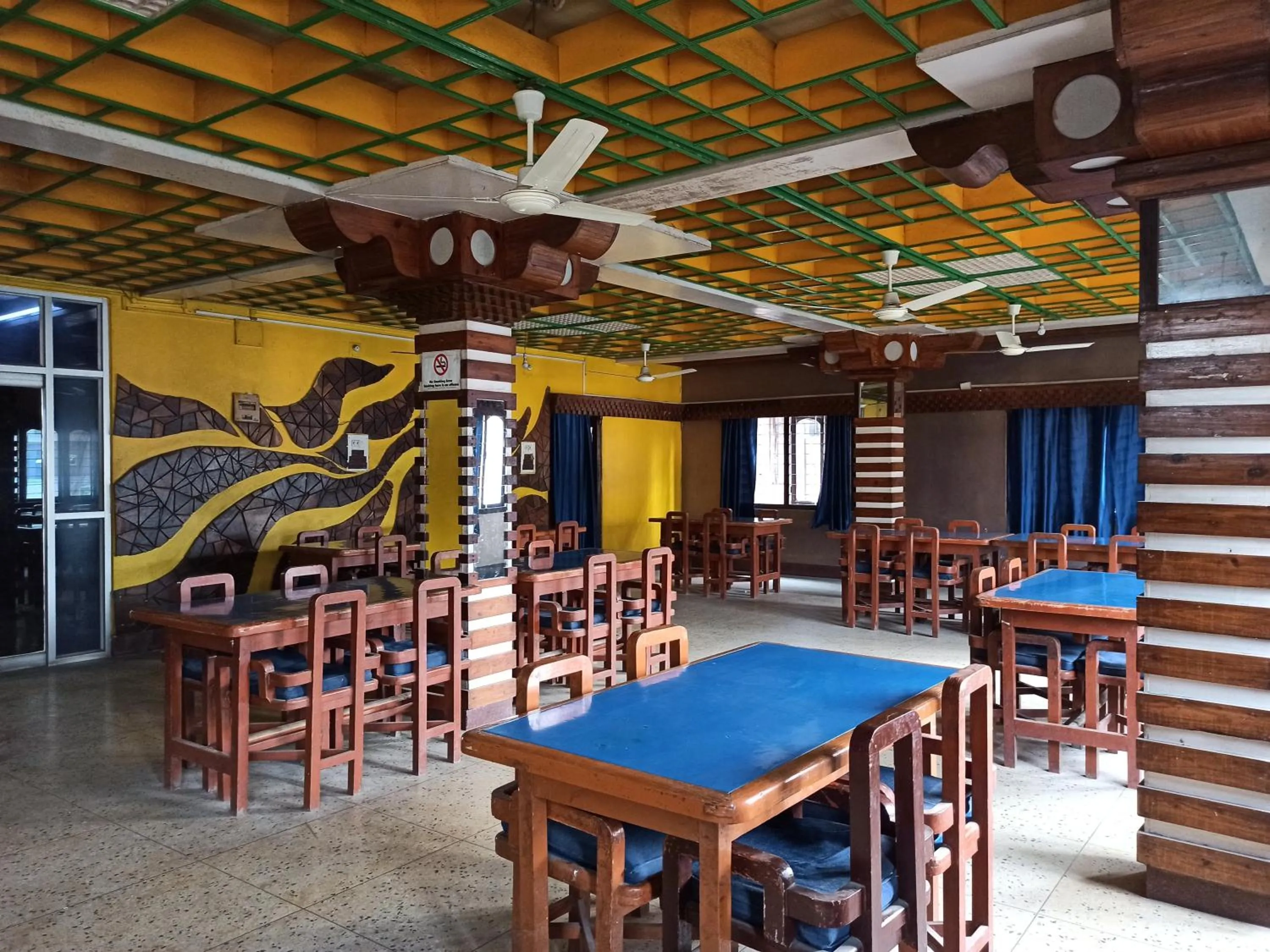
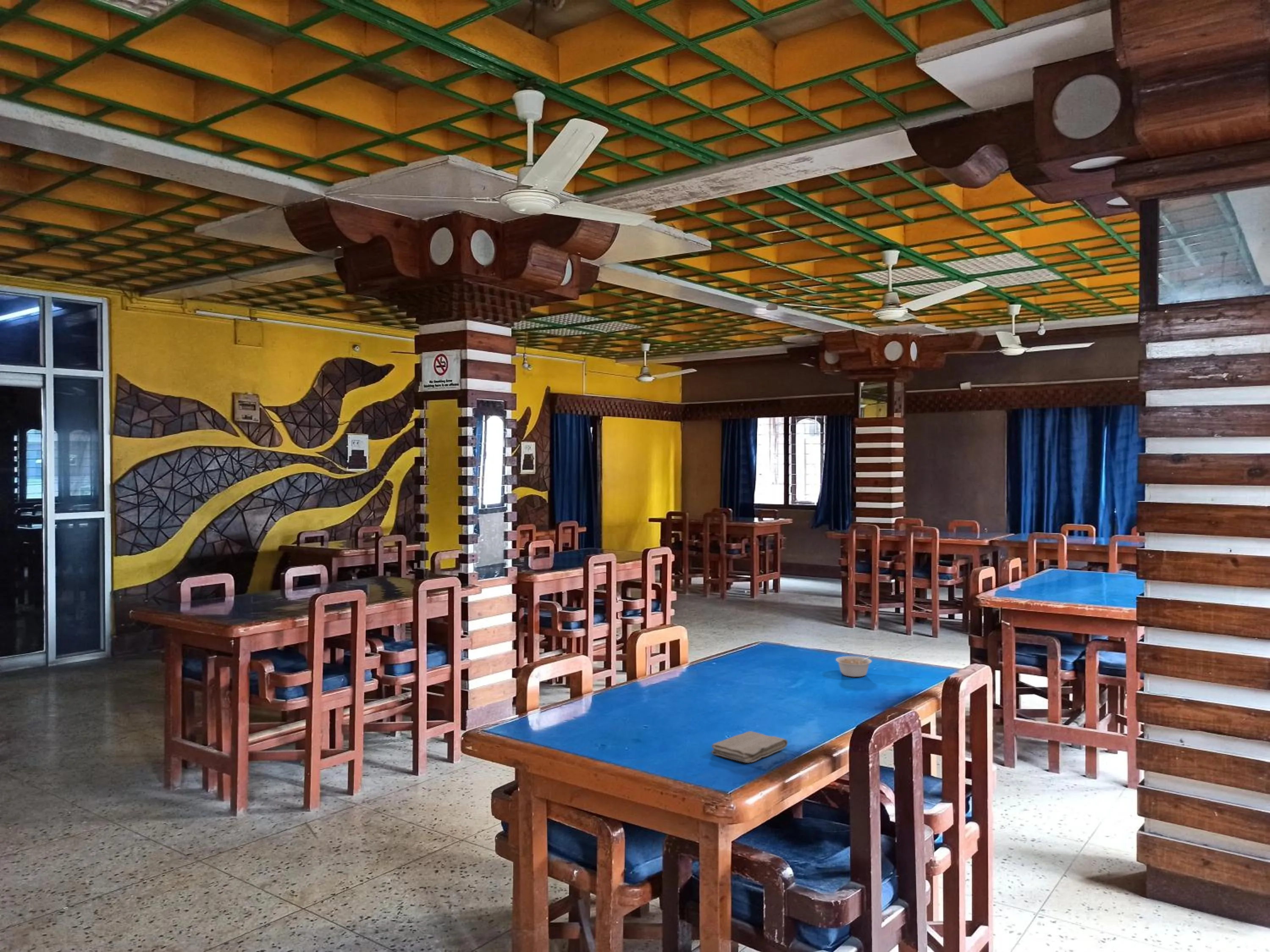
+ legume (854, 665)
+ washcloth (749, 745)
+ smoke detector (772, 306)
